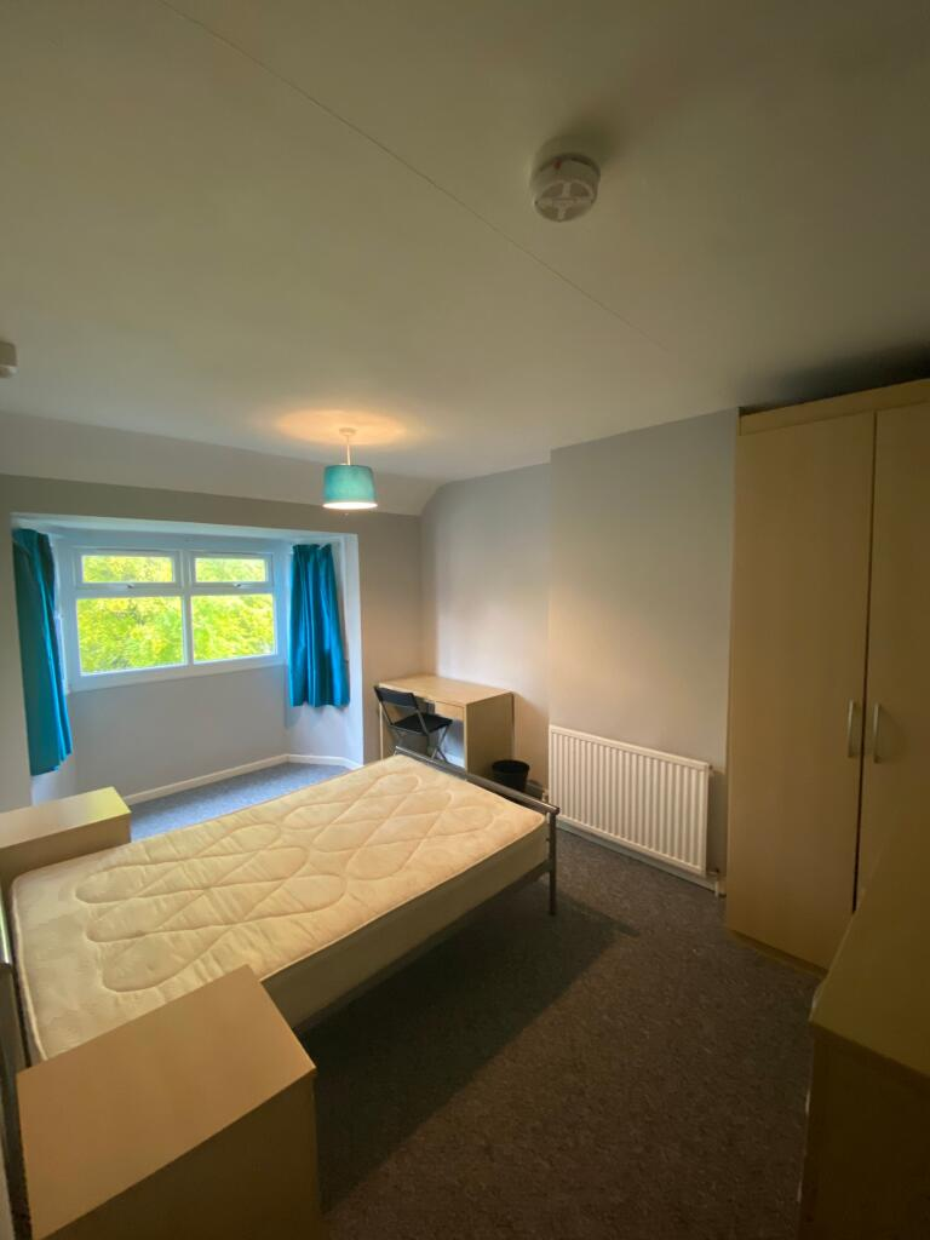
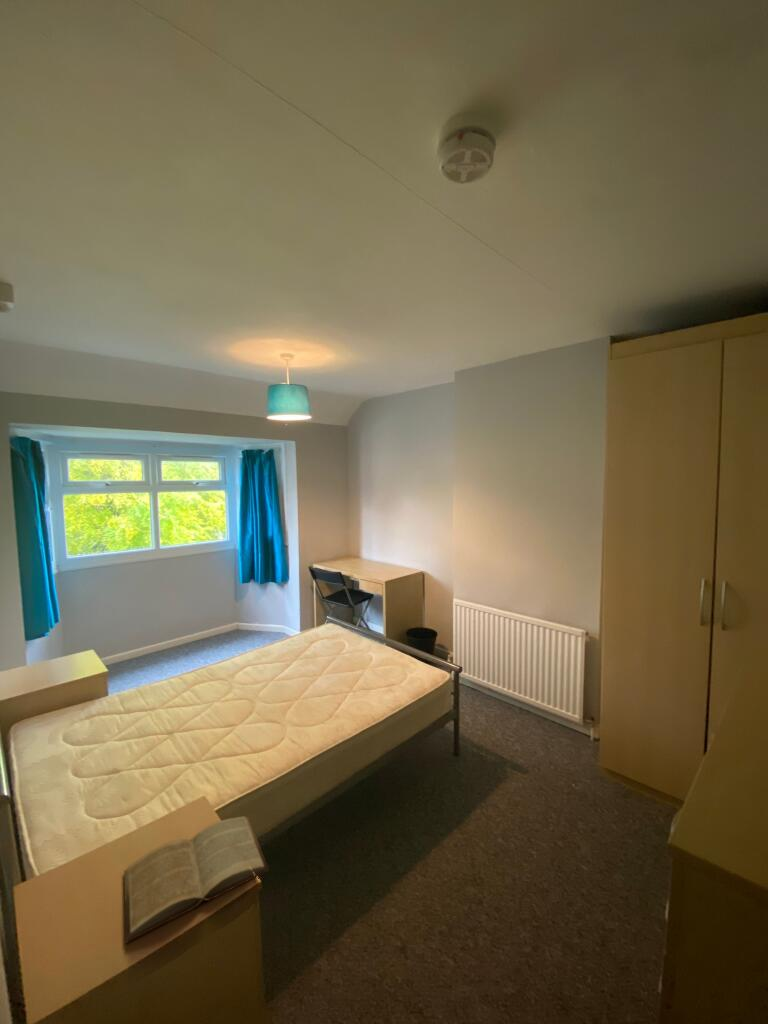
+ book (196, 865)
